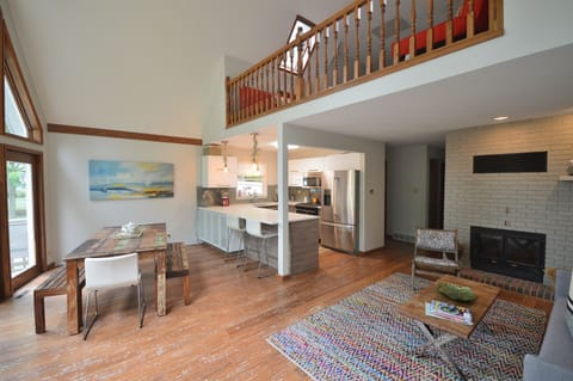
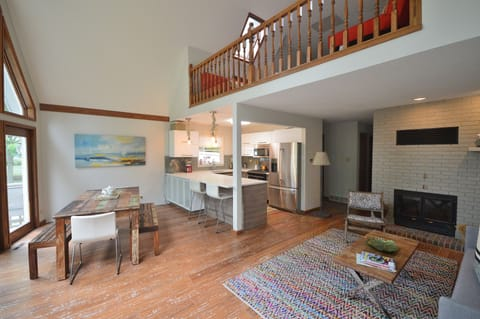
+ floor lamp (321, 183)
